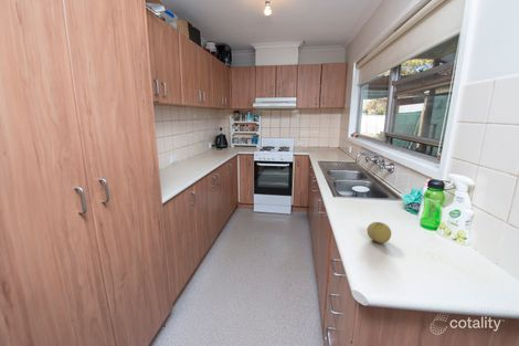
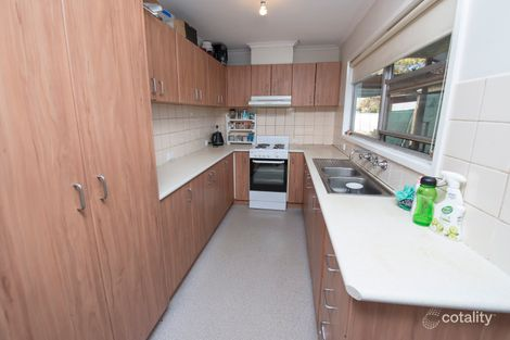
- apple (379, 231)
